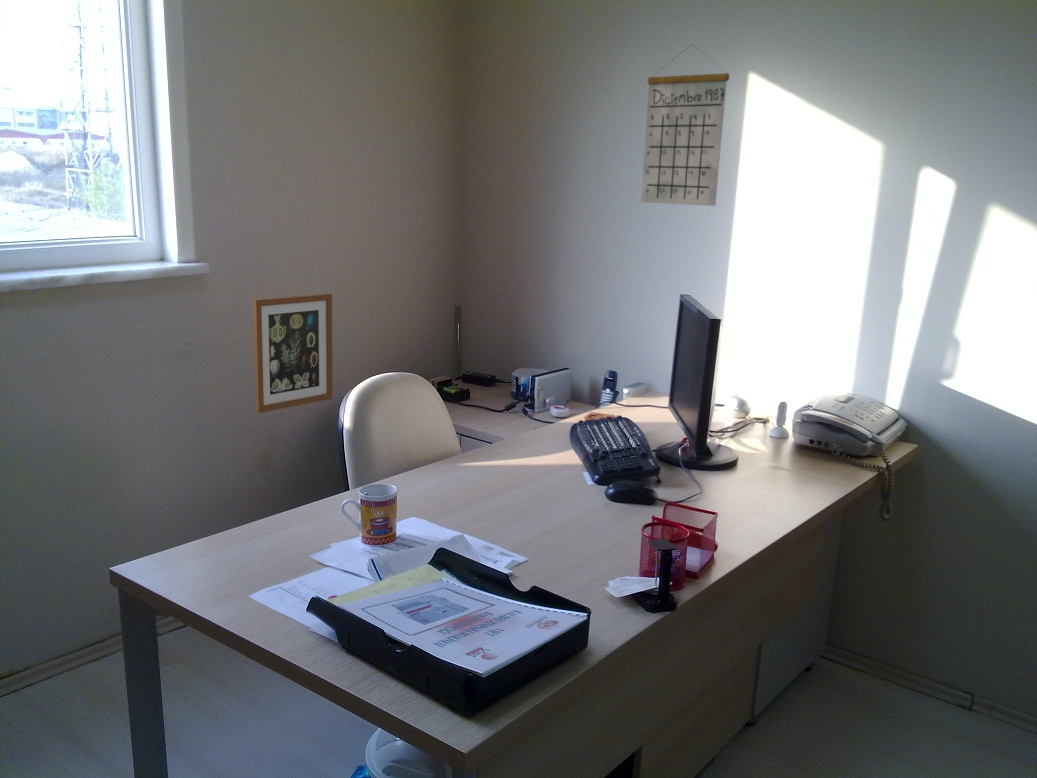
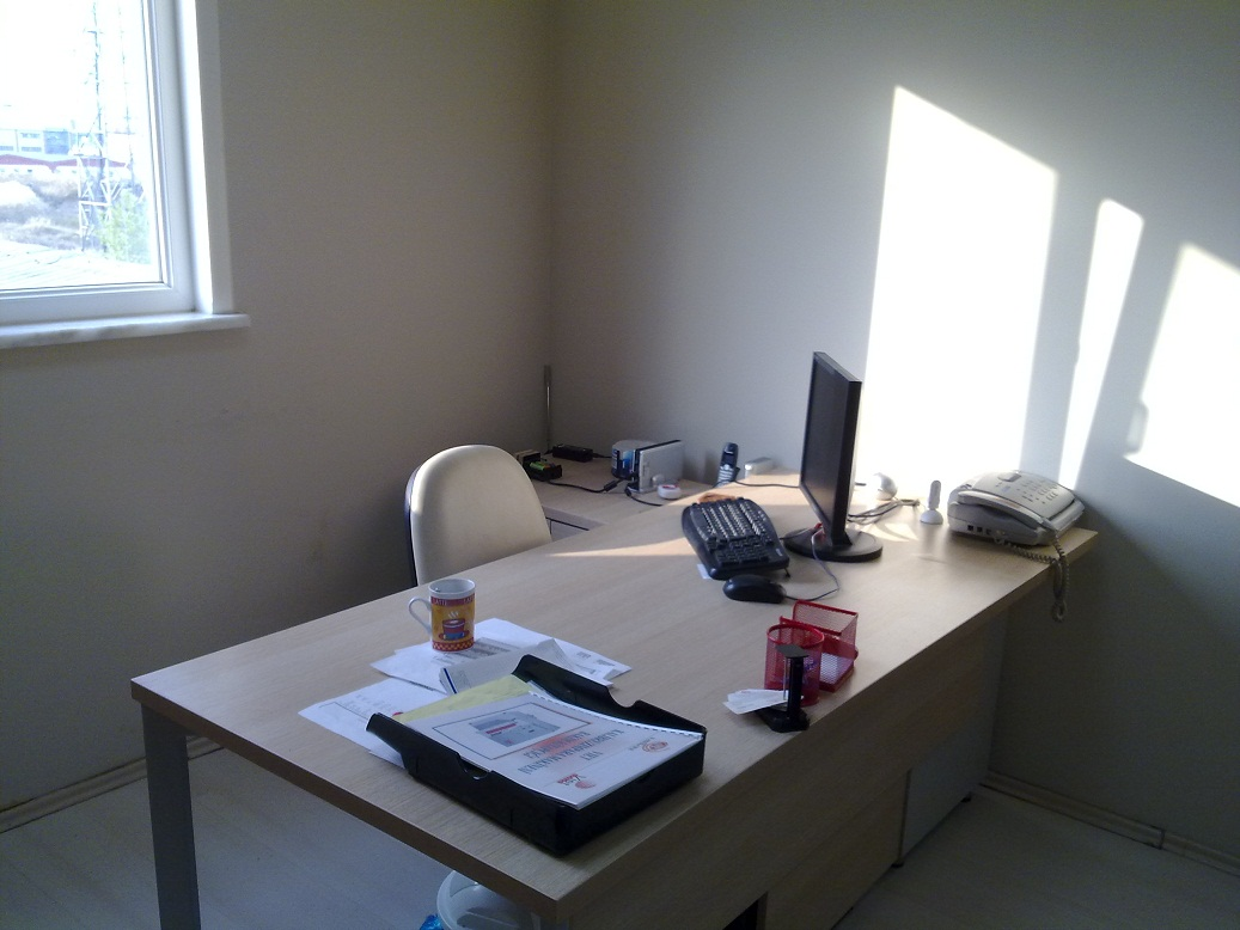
- wall art (295, 351)
- calendar (683, 125)
